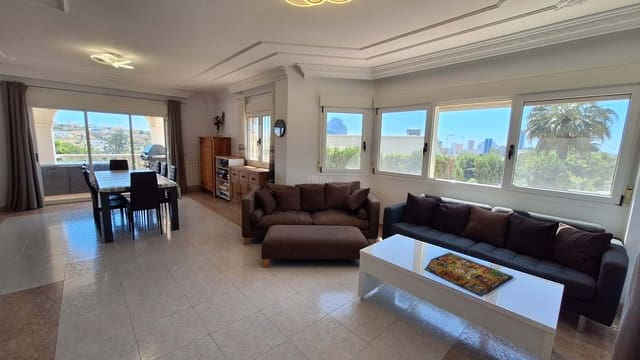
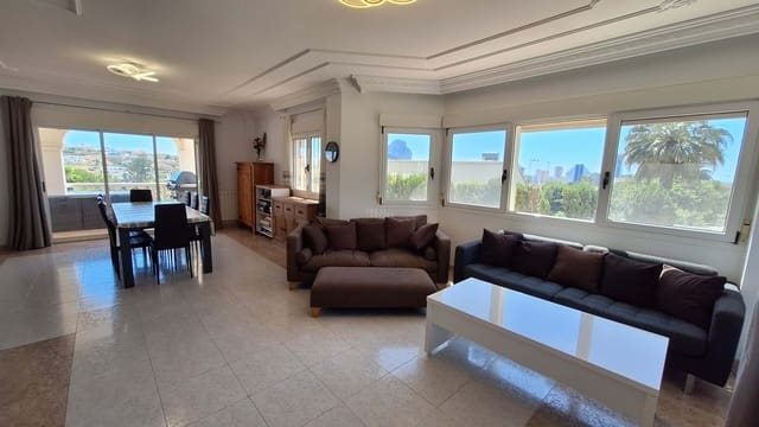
- gameboard (462, 268)
